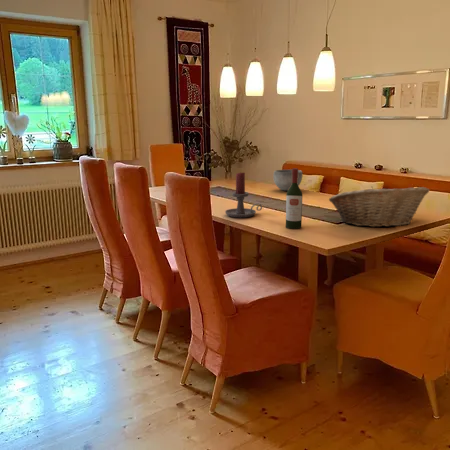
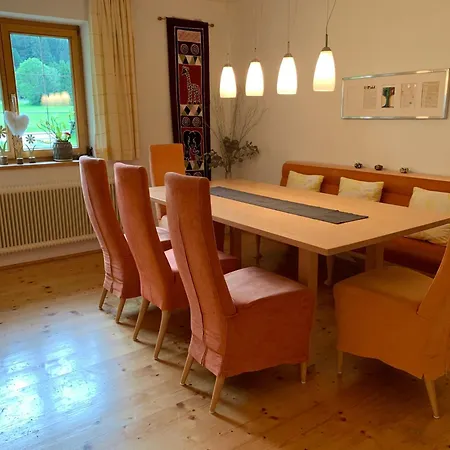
- bowl (287, 180)
- fruit basket (377, 202)
- candle holder (244, 193)
- wine bottle (294, 198)
